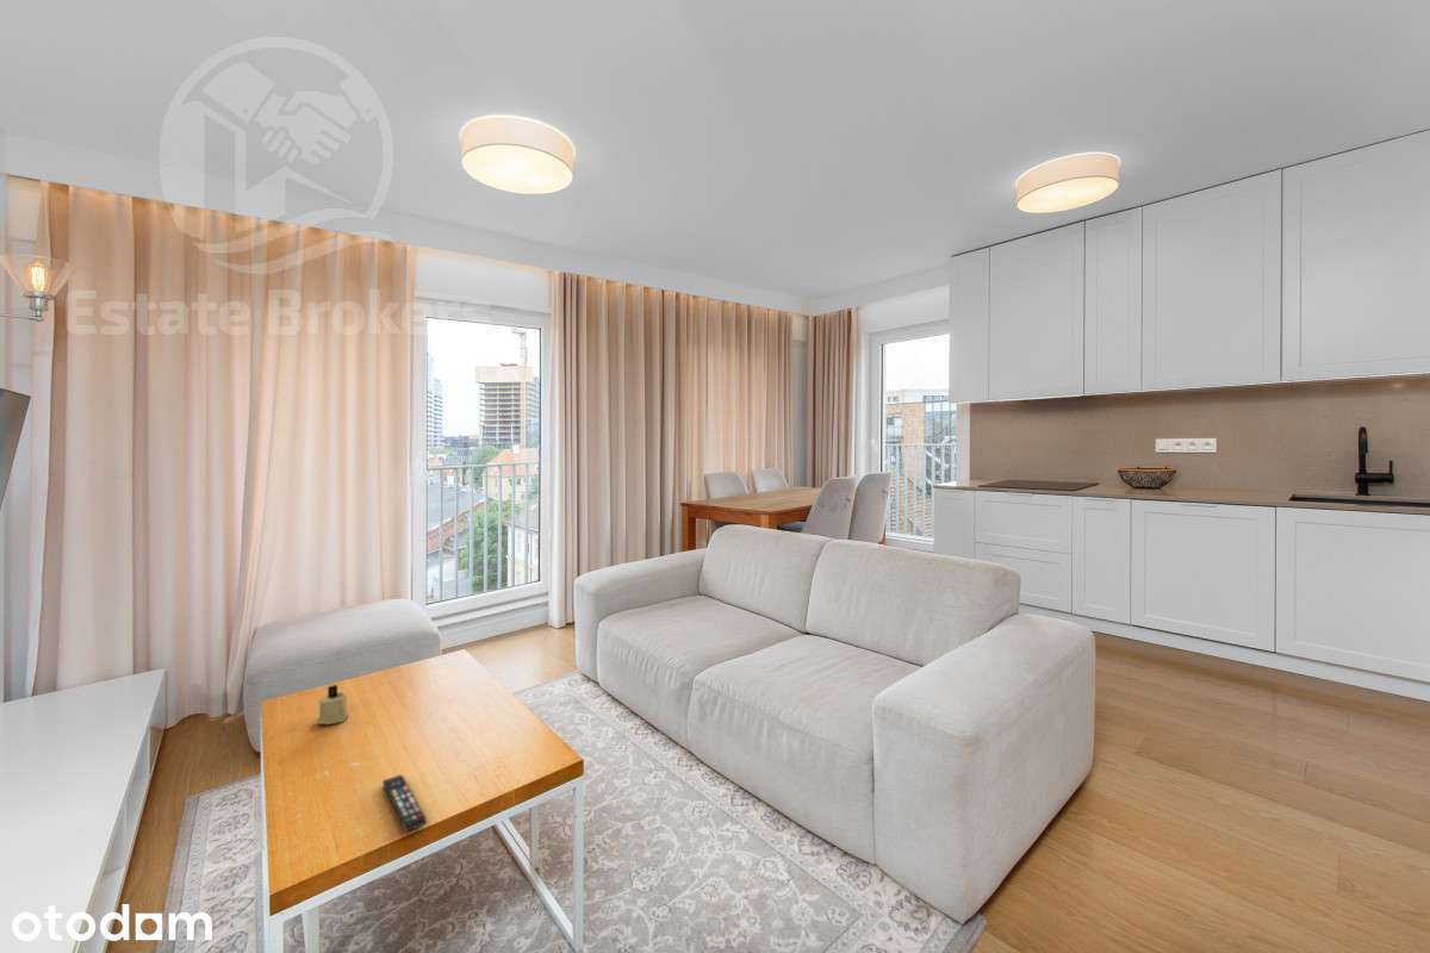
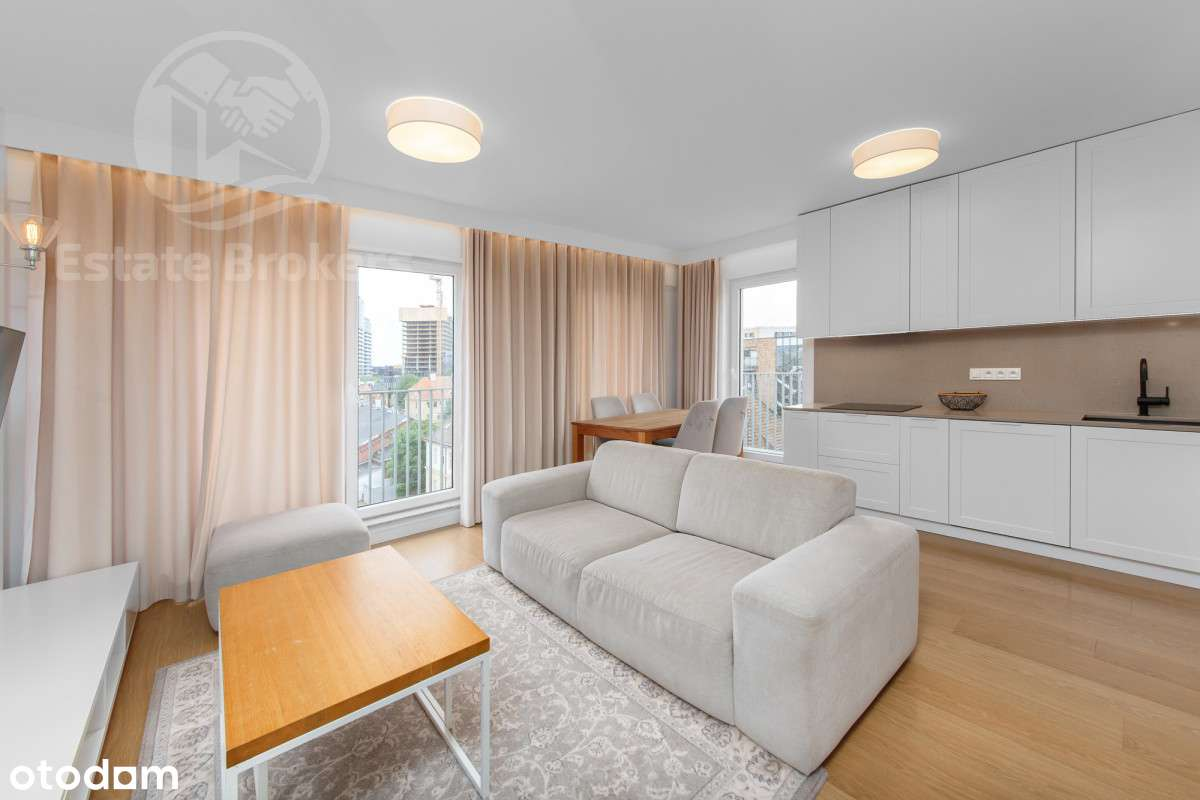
- candle (332, 702)
- remote control (403, 801)
